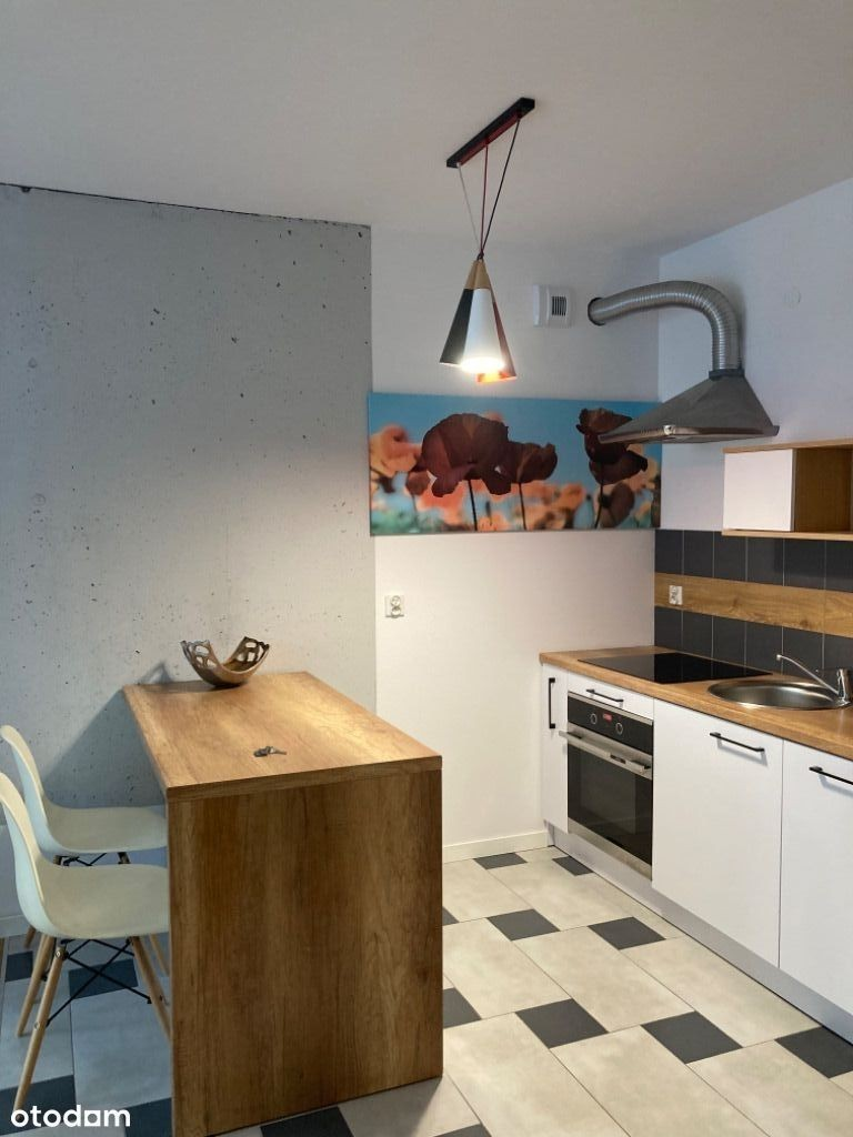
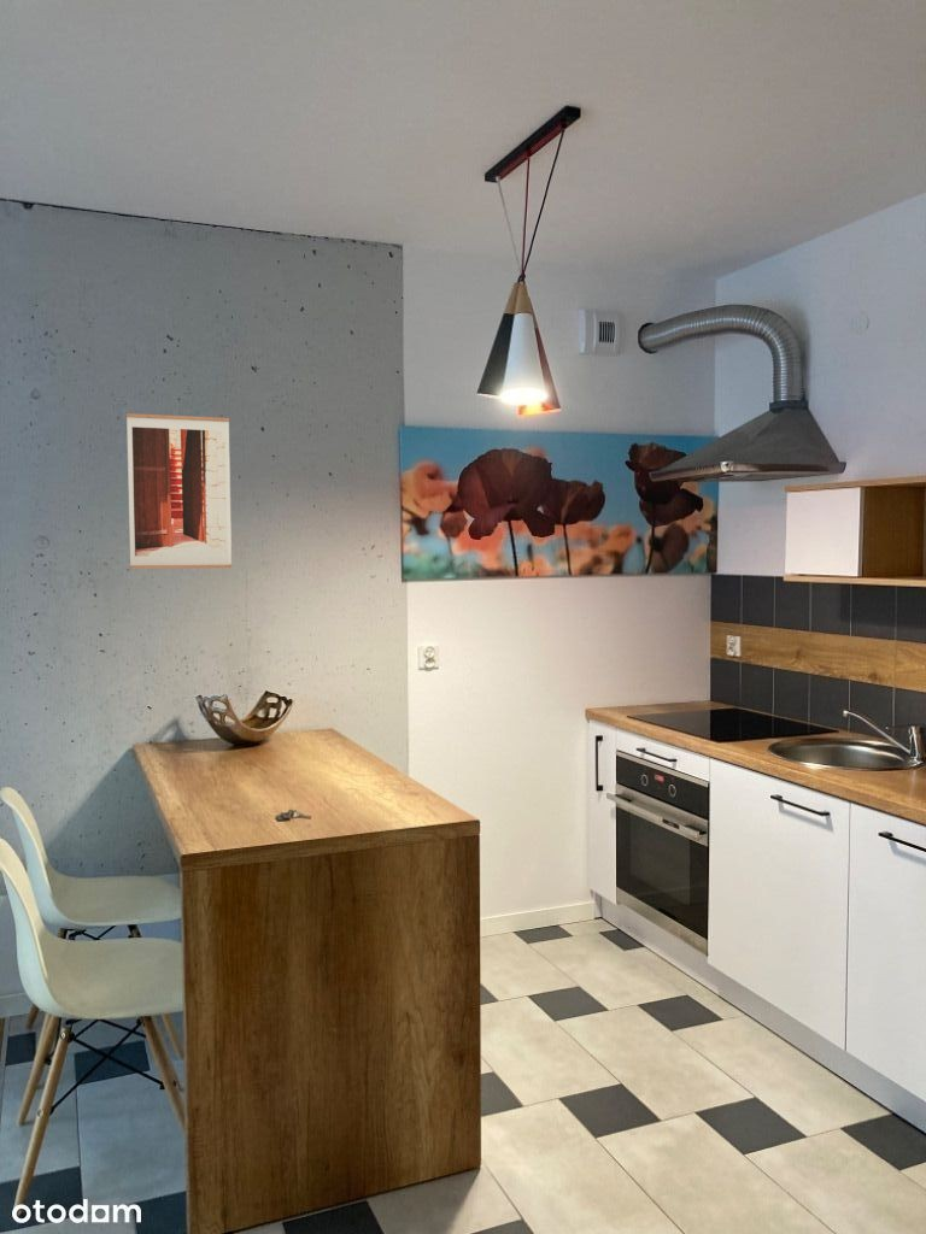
+ wall art (180, 492)
